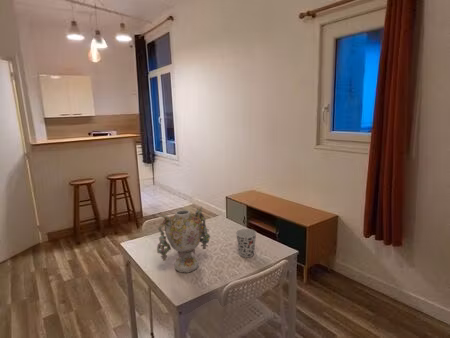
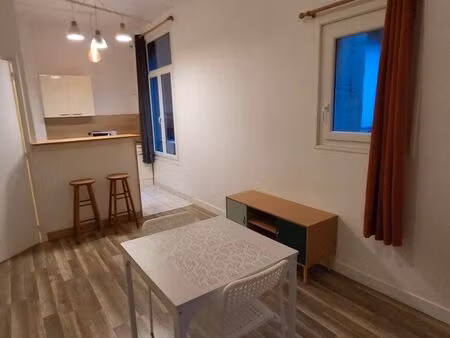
- vase (184, 238)
- cup (246, 243)
